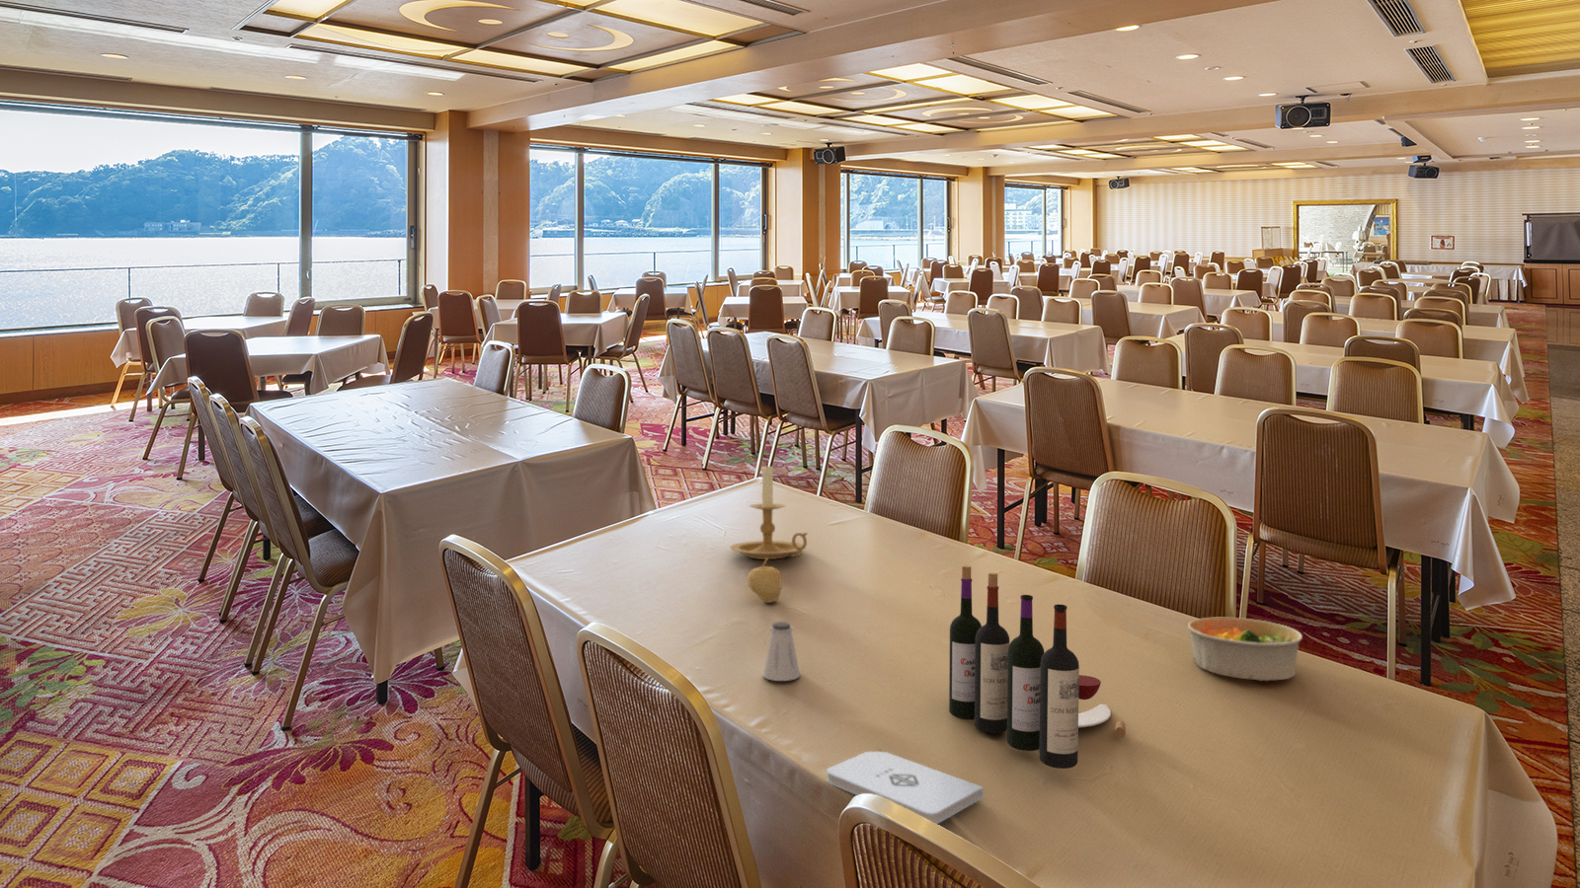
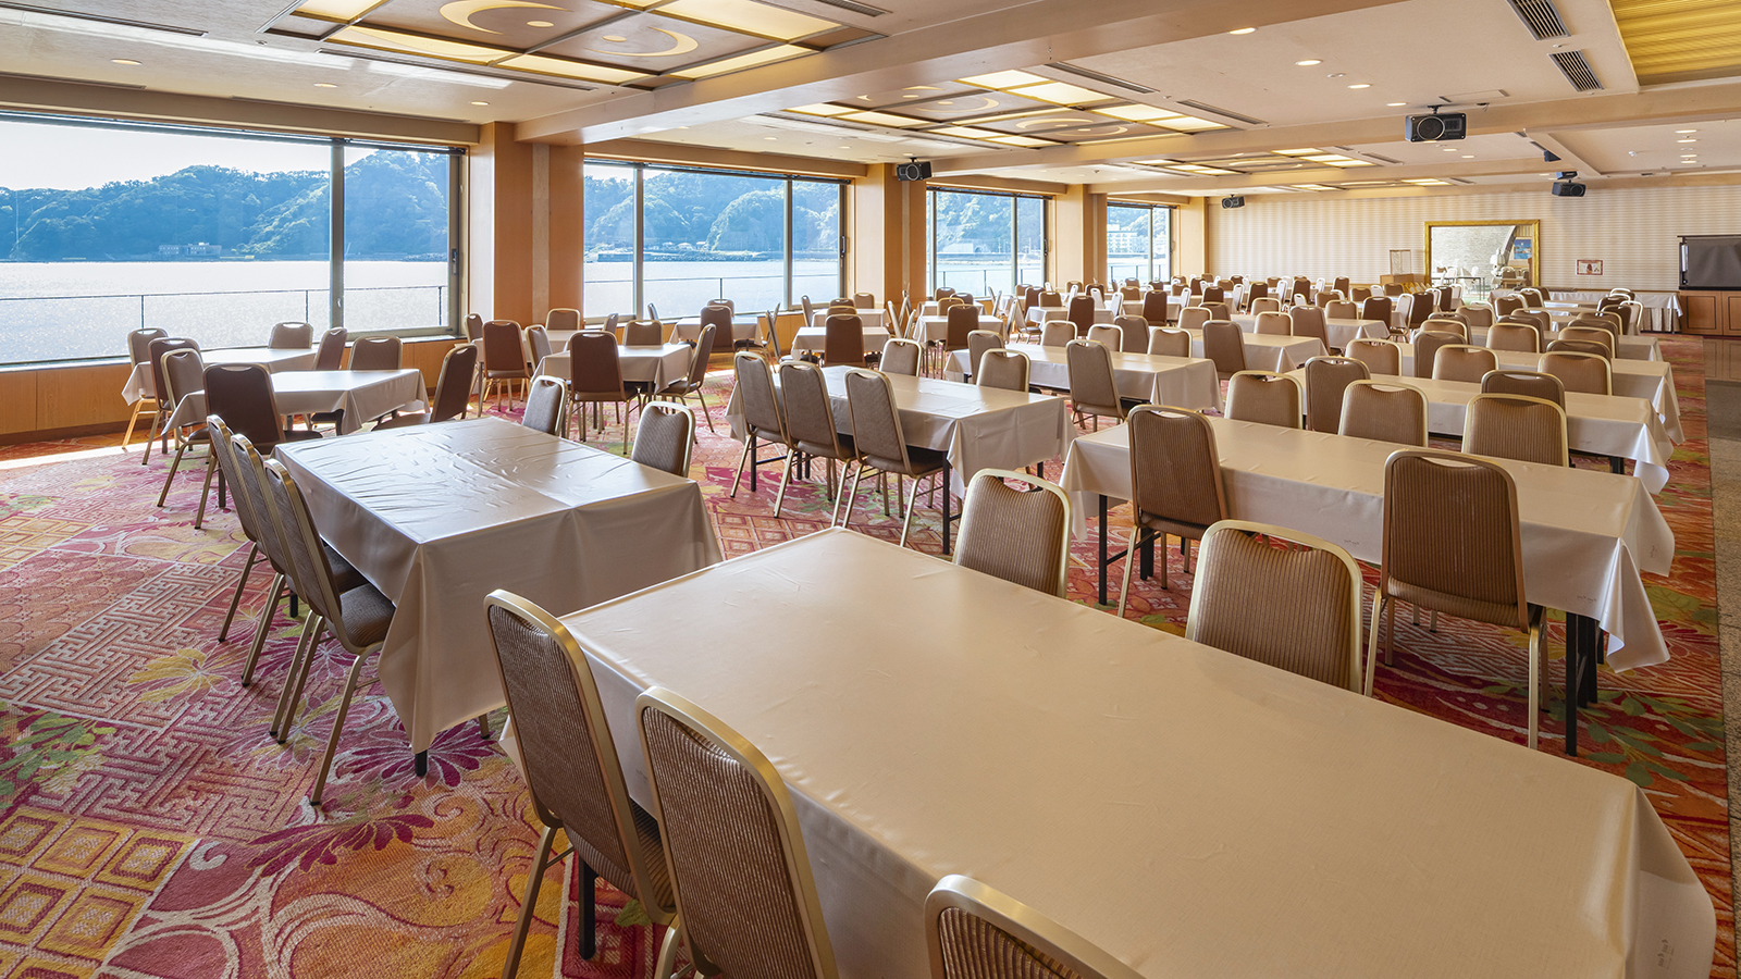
- wine bottle (1057, 648)
- candle holder (767, 510)
- bowl (1244, 646)
- fruit (764, 579)
- notepad (901, 784)
- saltshaker (781, 649)
